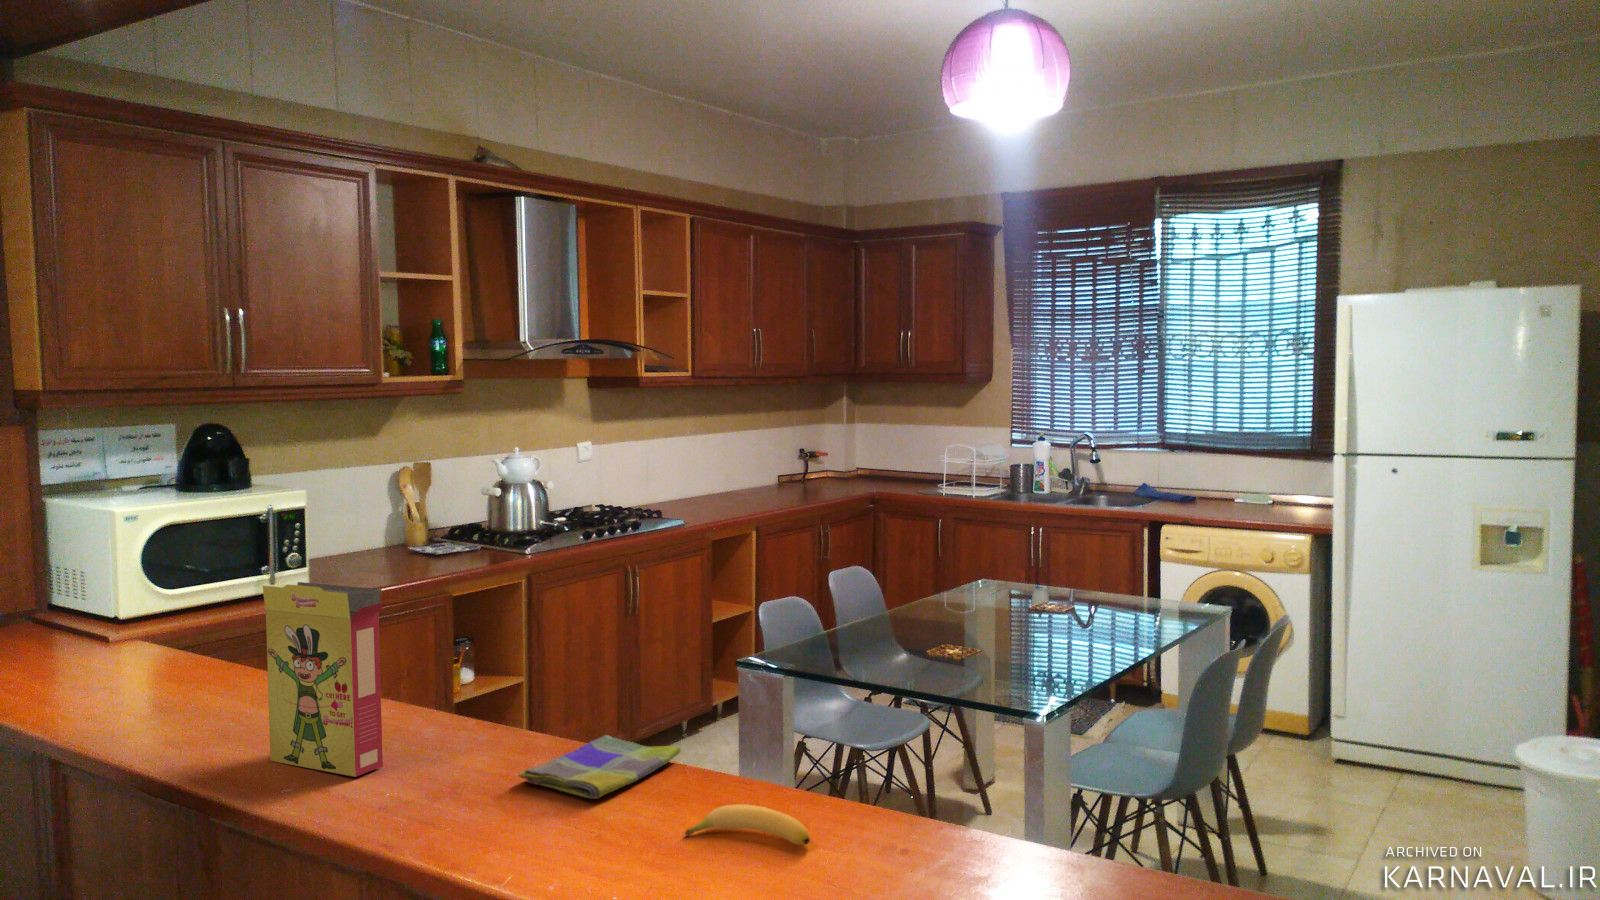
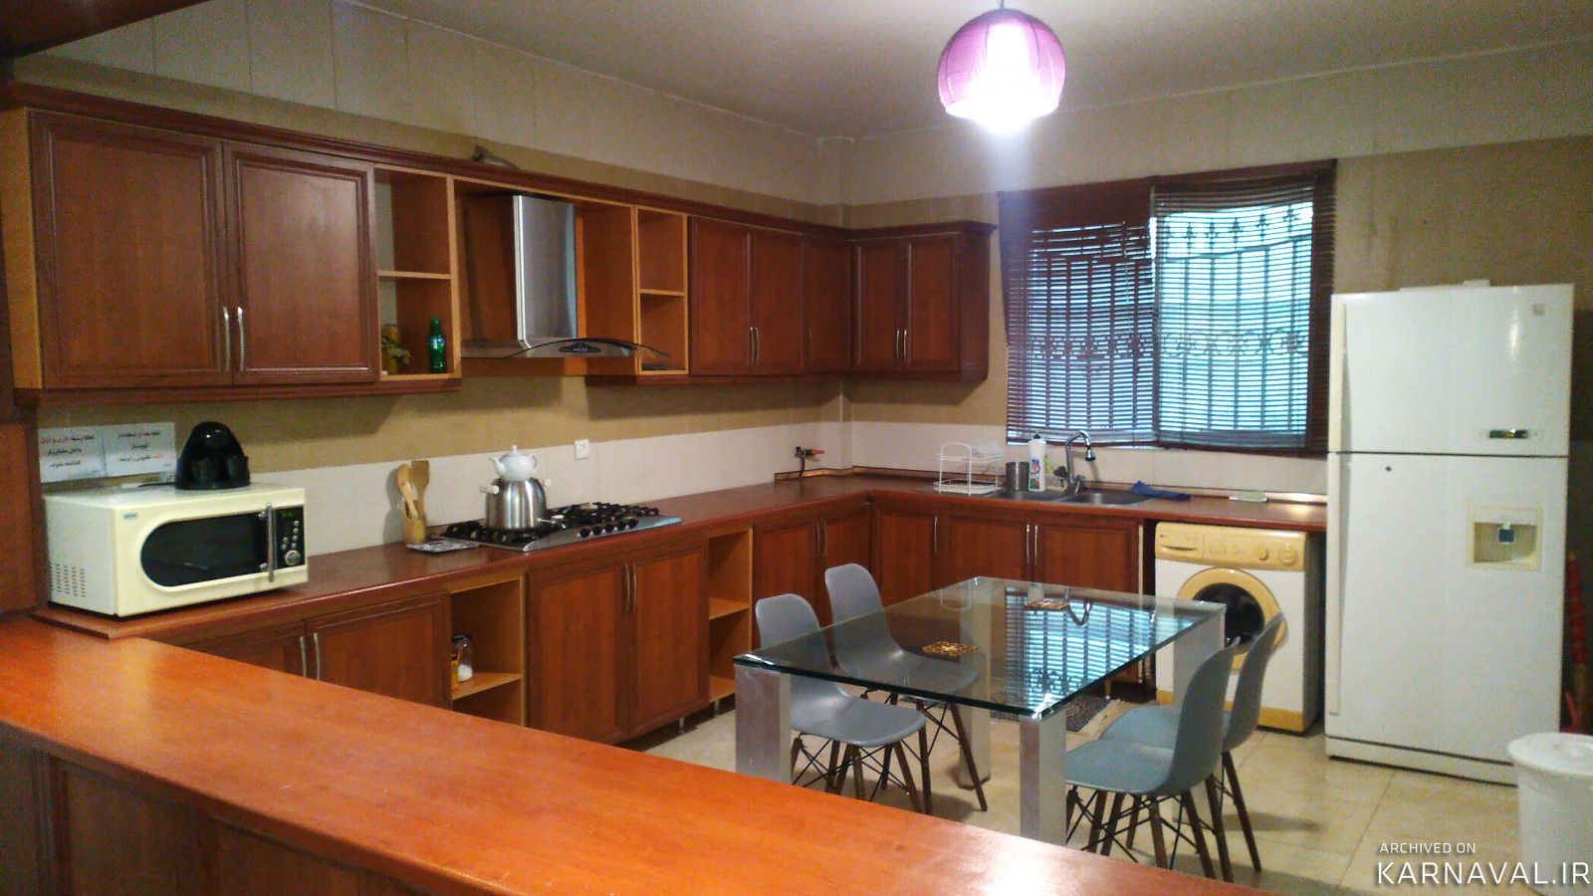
- banana (752, 824)
- dish towel (602, 764)
- cereal box (322, 673)
